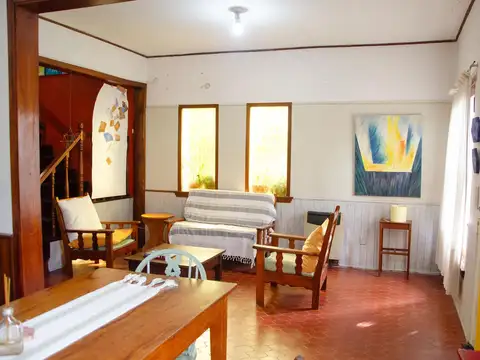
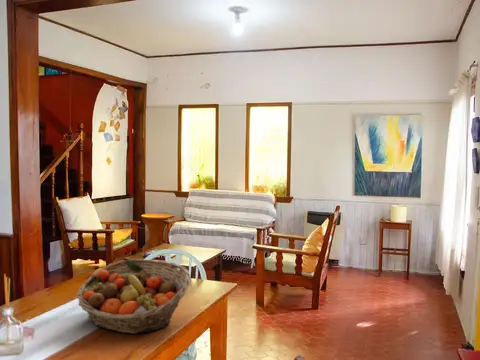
+ fruit basket (134, 293)
